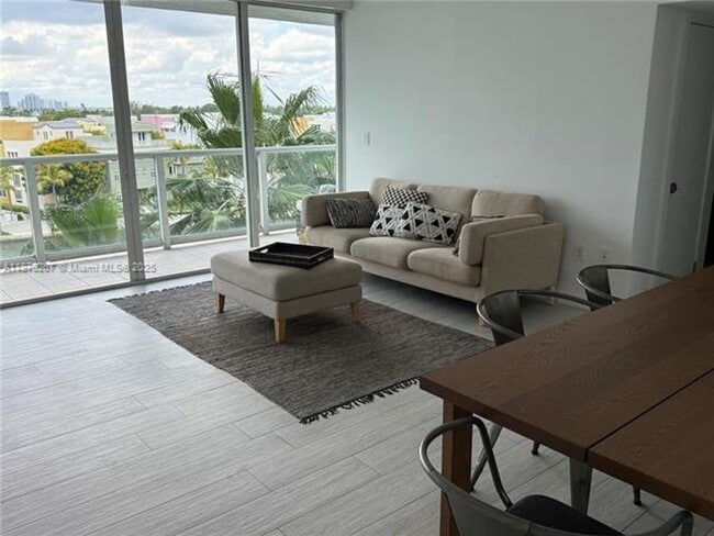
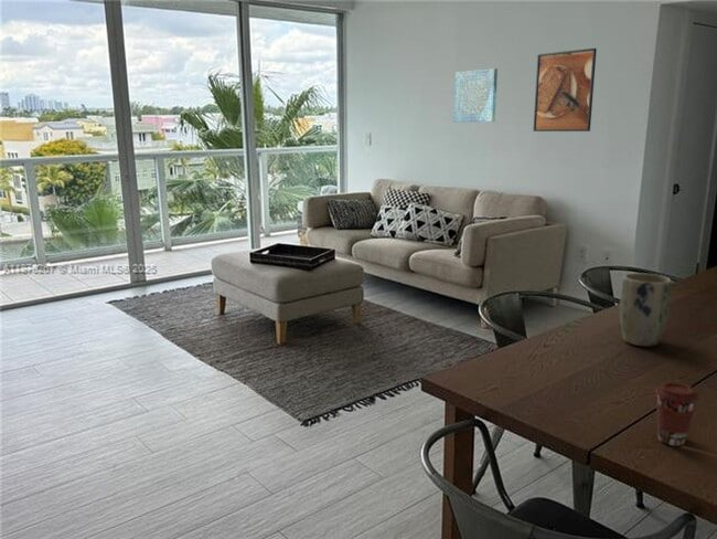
+ plant pot (643, 309)
+ coffee cup (674, 413)
+ wall art (474, 96)
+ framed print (563, 92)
